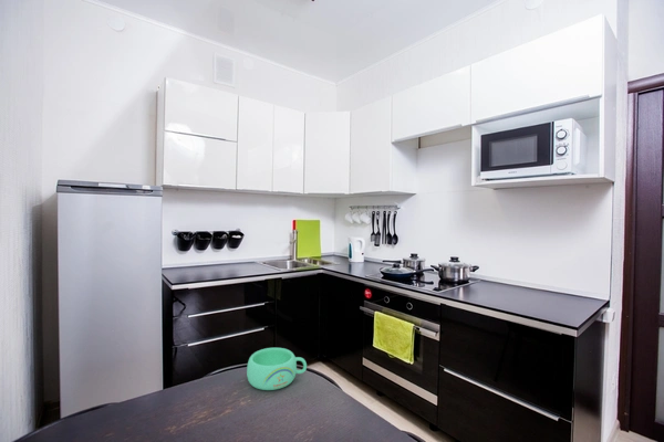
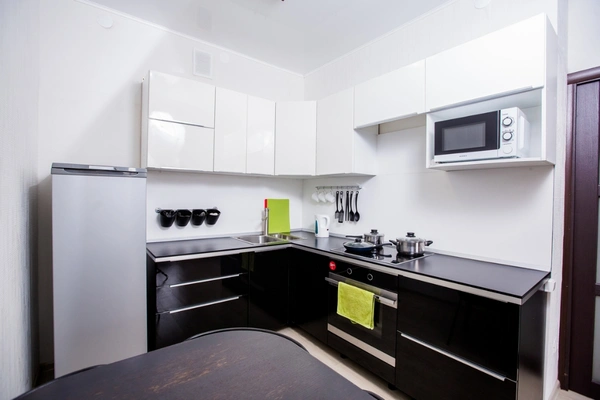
- mug (277, 367)
